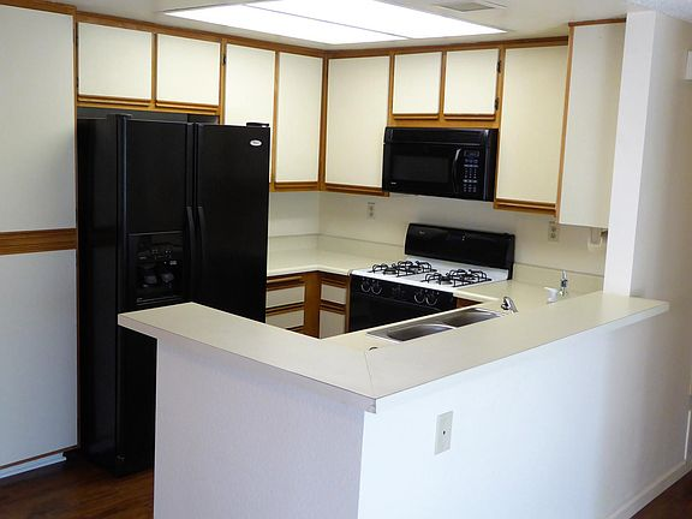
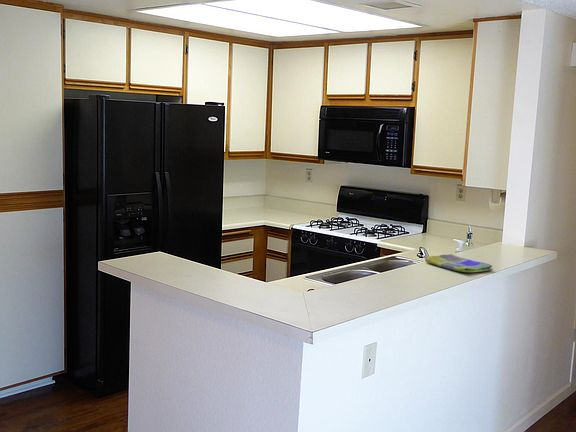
+ dish towel (457, 263)
